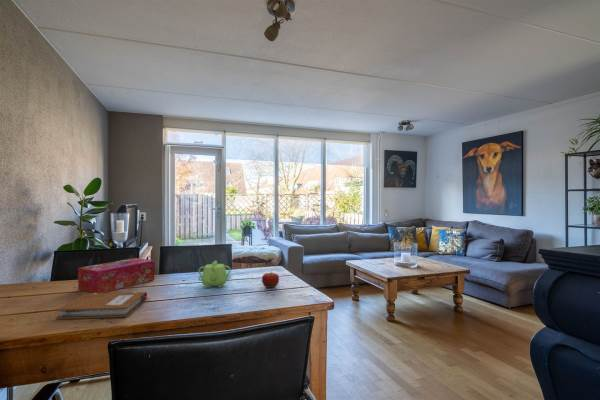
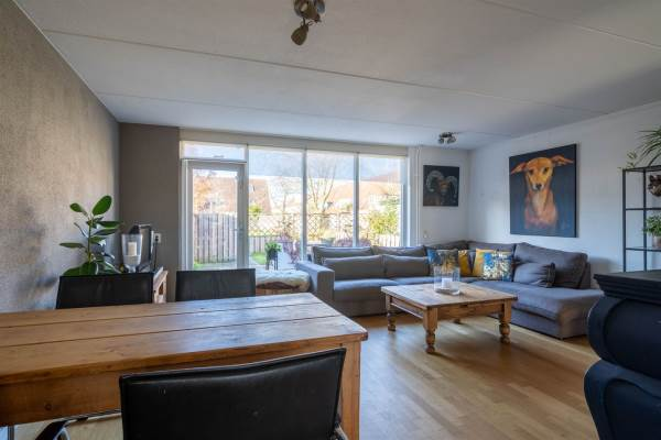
- notebook (107, 303)
- teapot (214, 273)
- fruit (270, 278)
- tissue box (118, 274)
